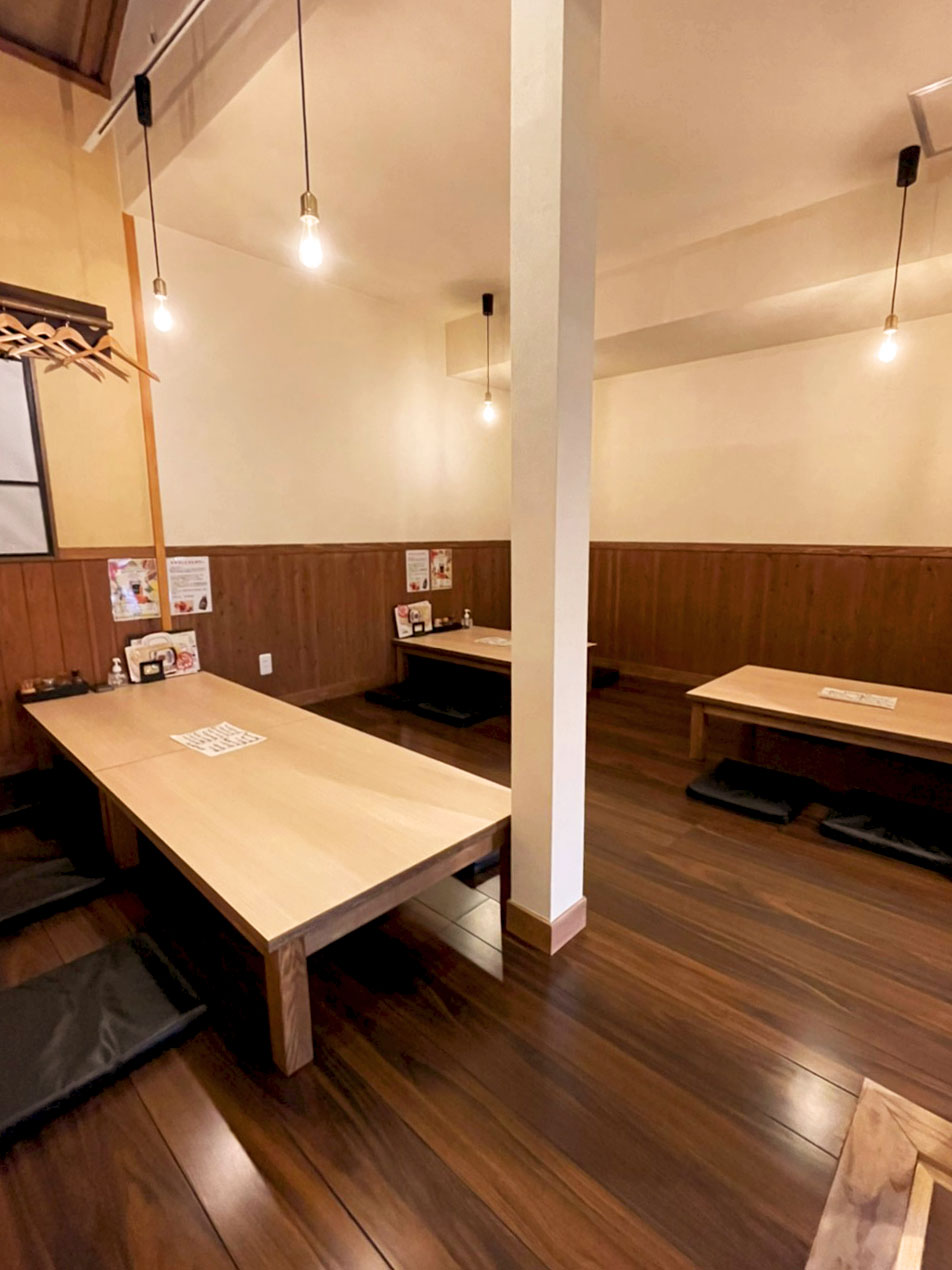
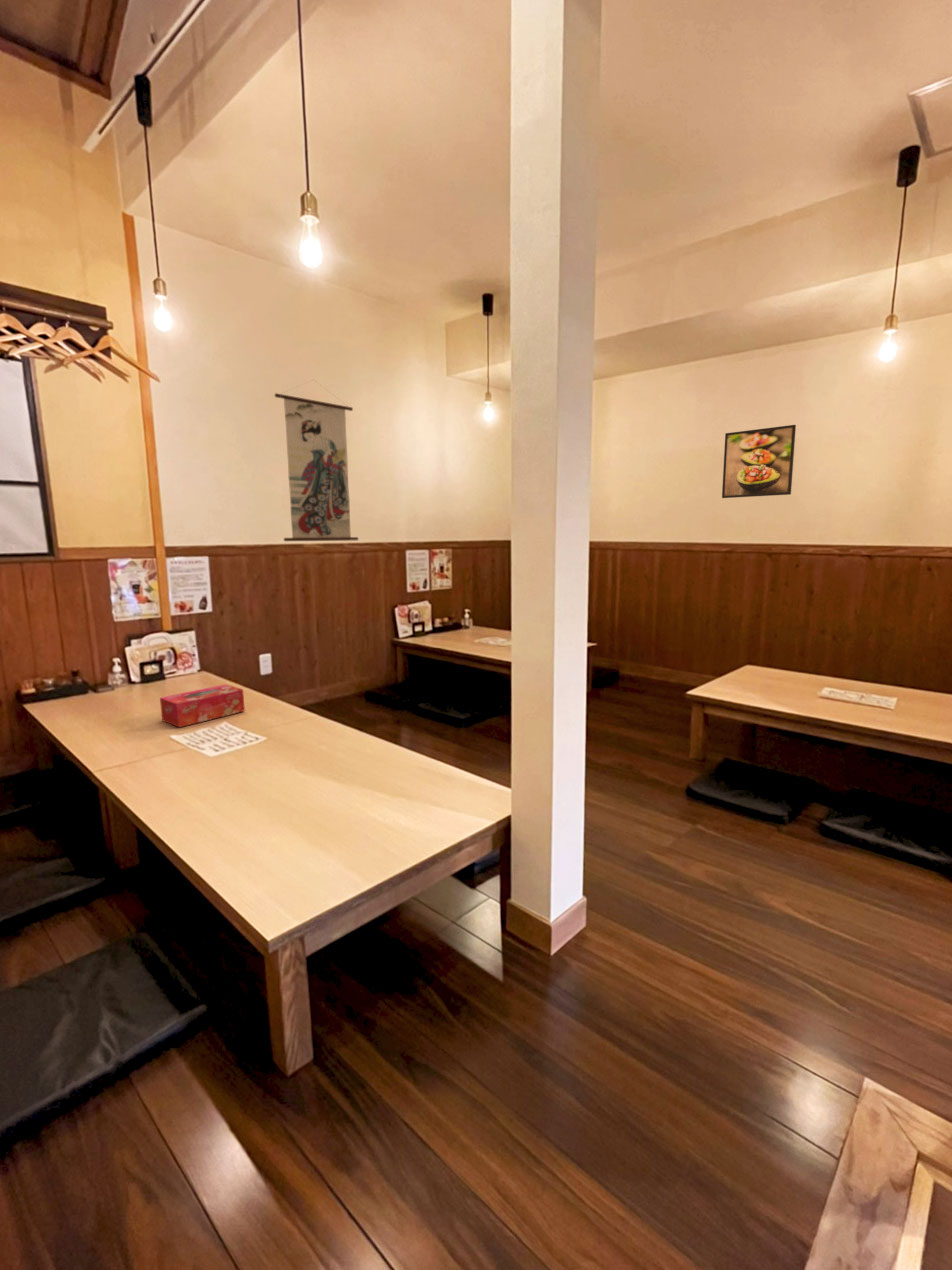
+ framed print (757, 463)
+ wall scroll (318, 461)
+ tissue box (203, 704)
